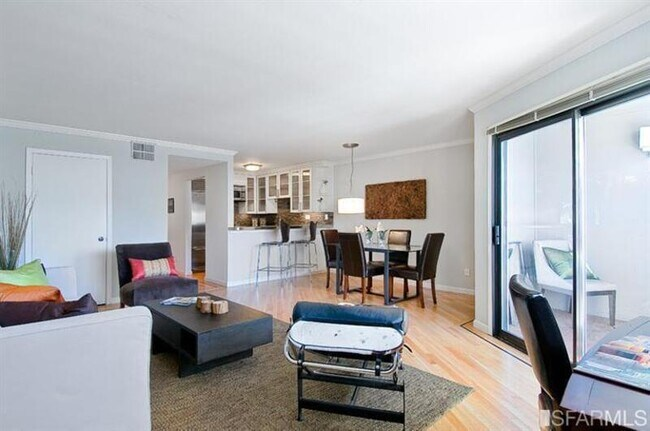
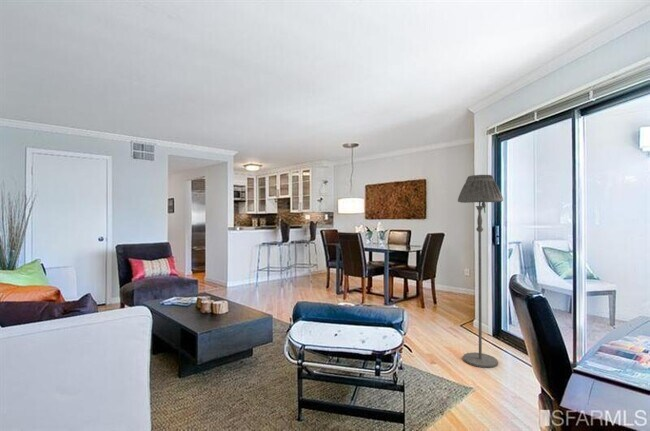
+ floor lamp (480, 268)
